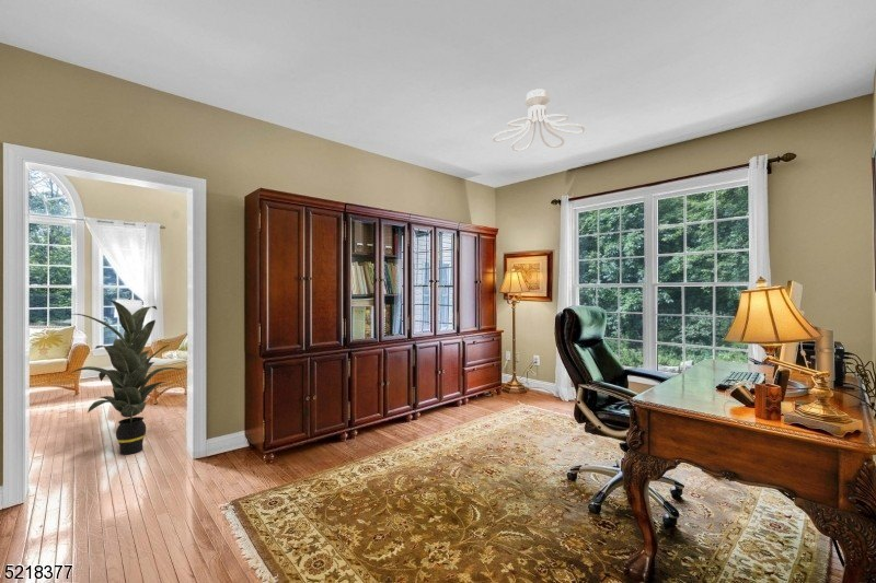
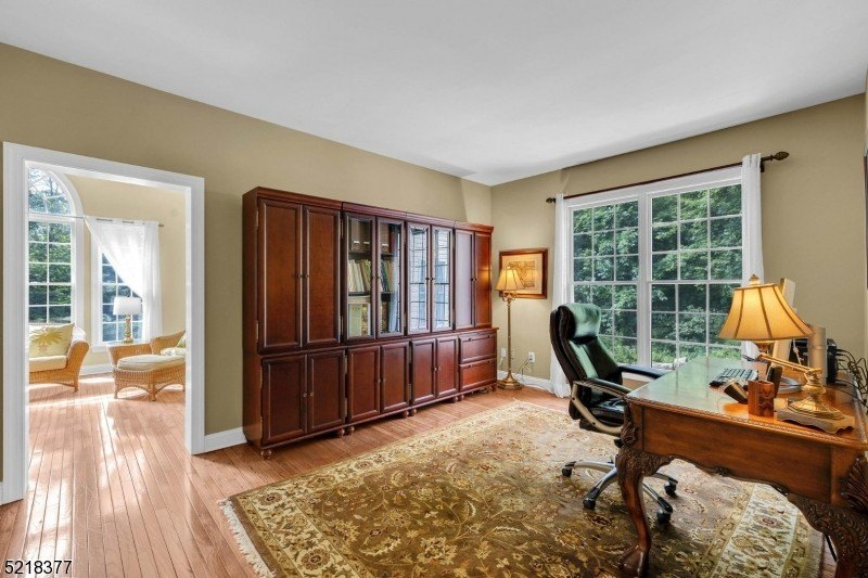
- ceiling light fixture (537, 115)
- indoor plant (123, 375)
